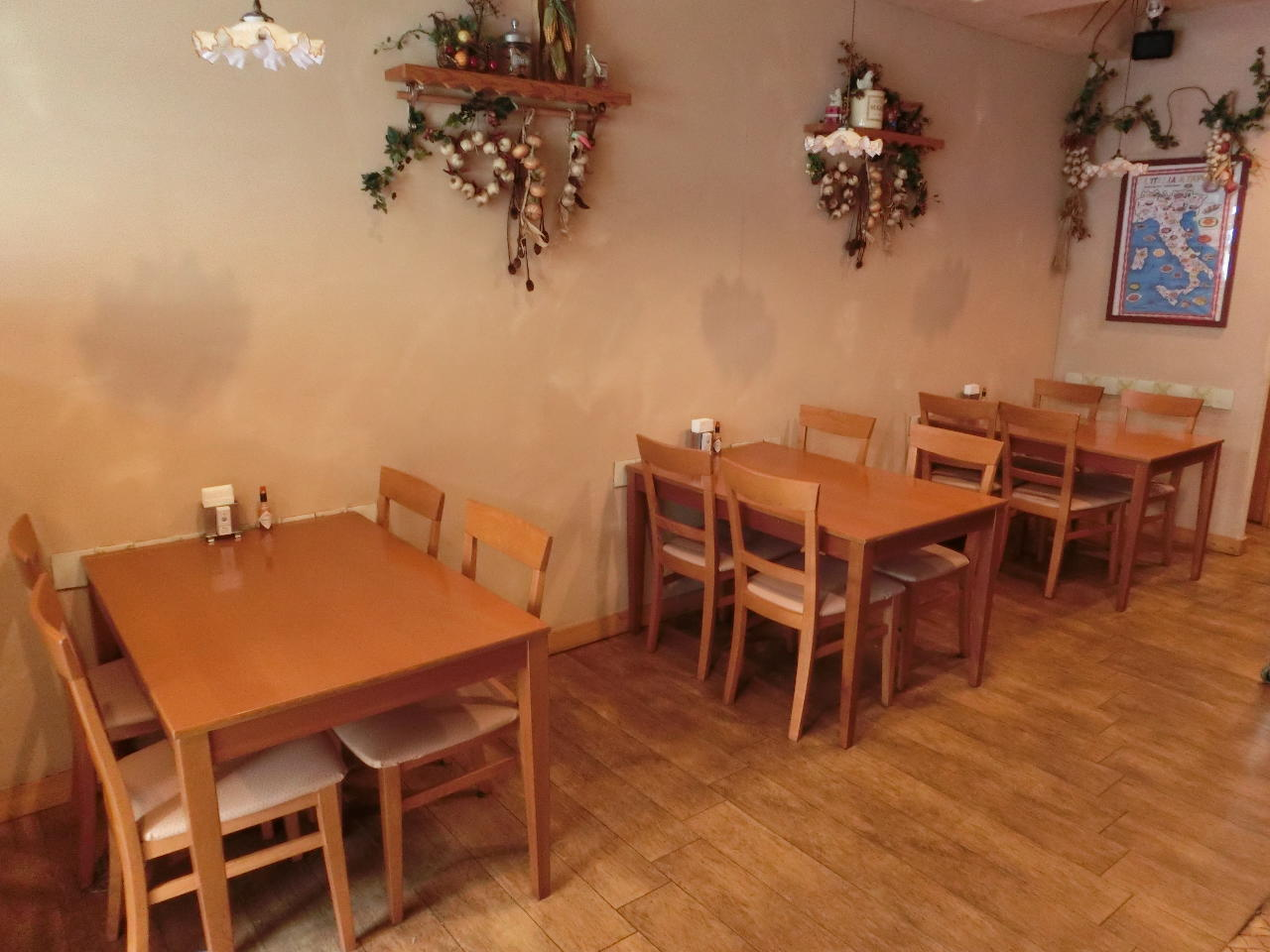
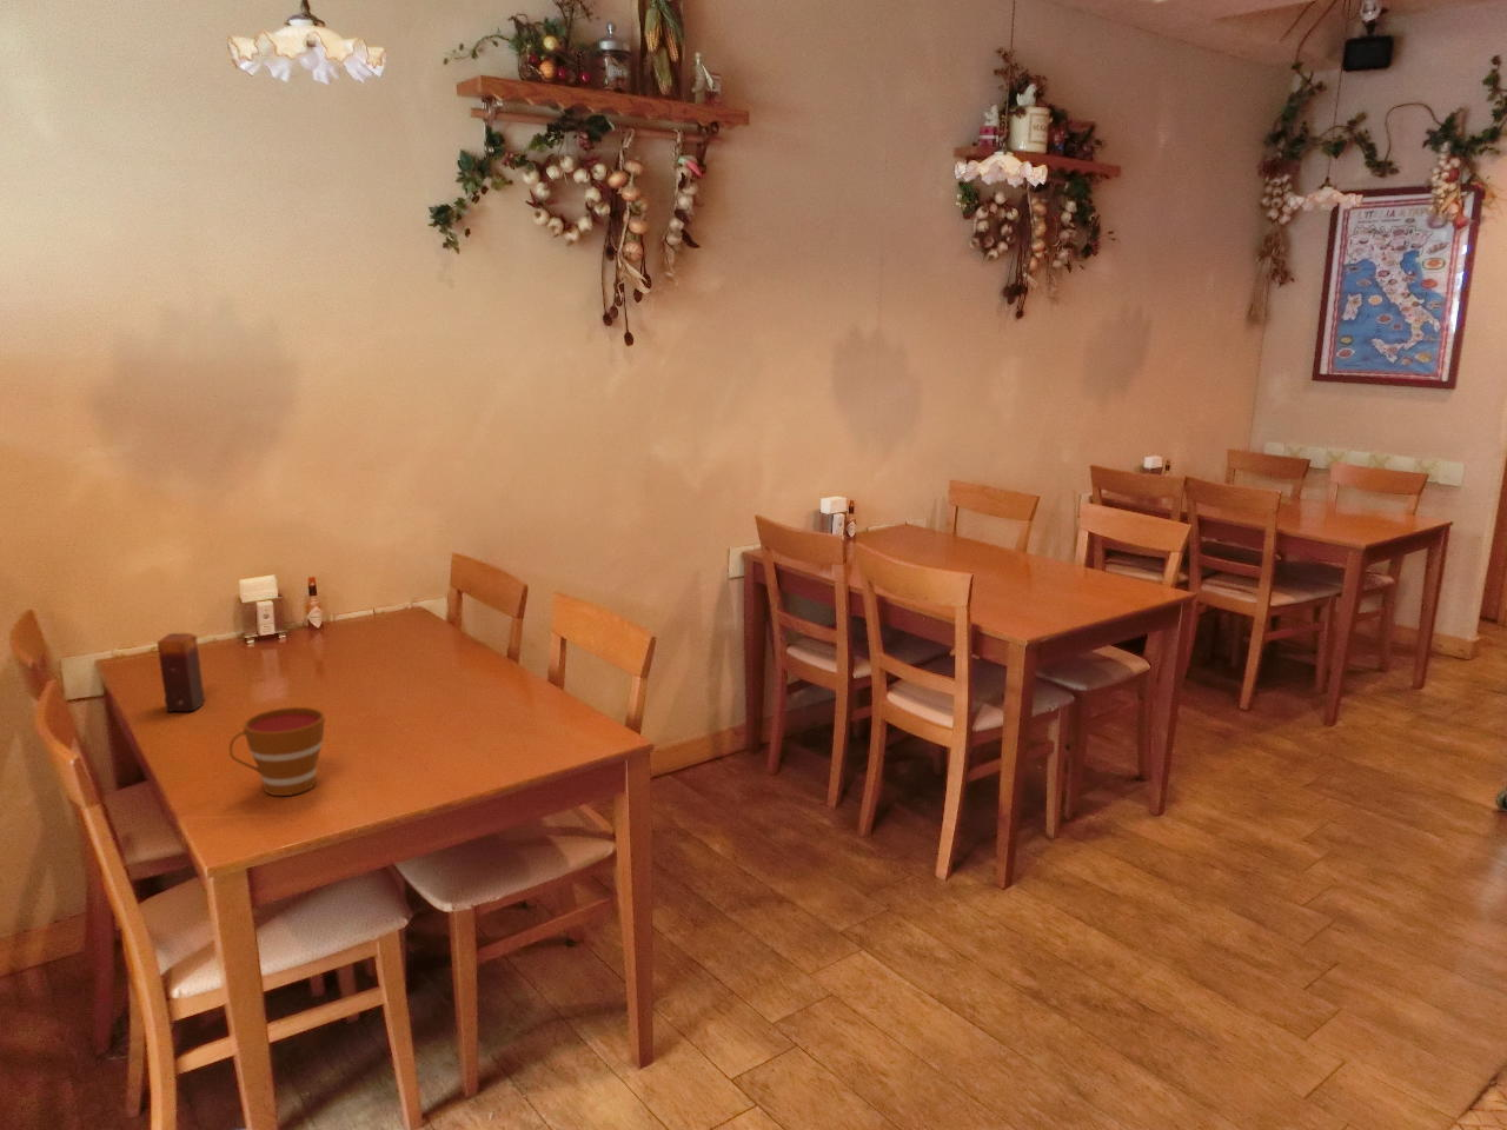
+ cup (279, 755)
+ candle (182, 671)
